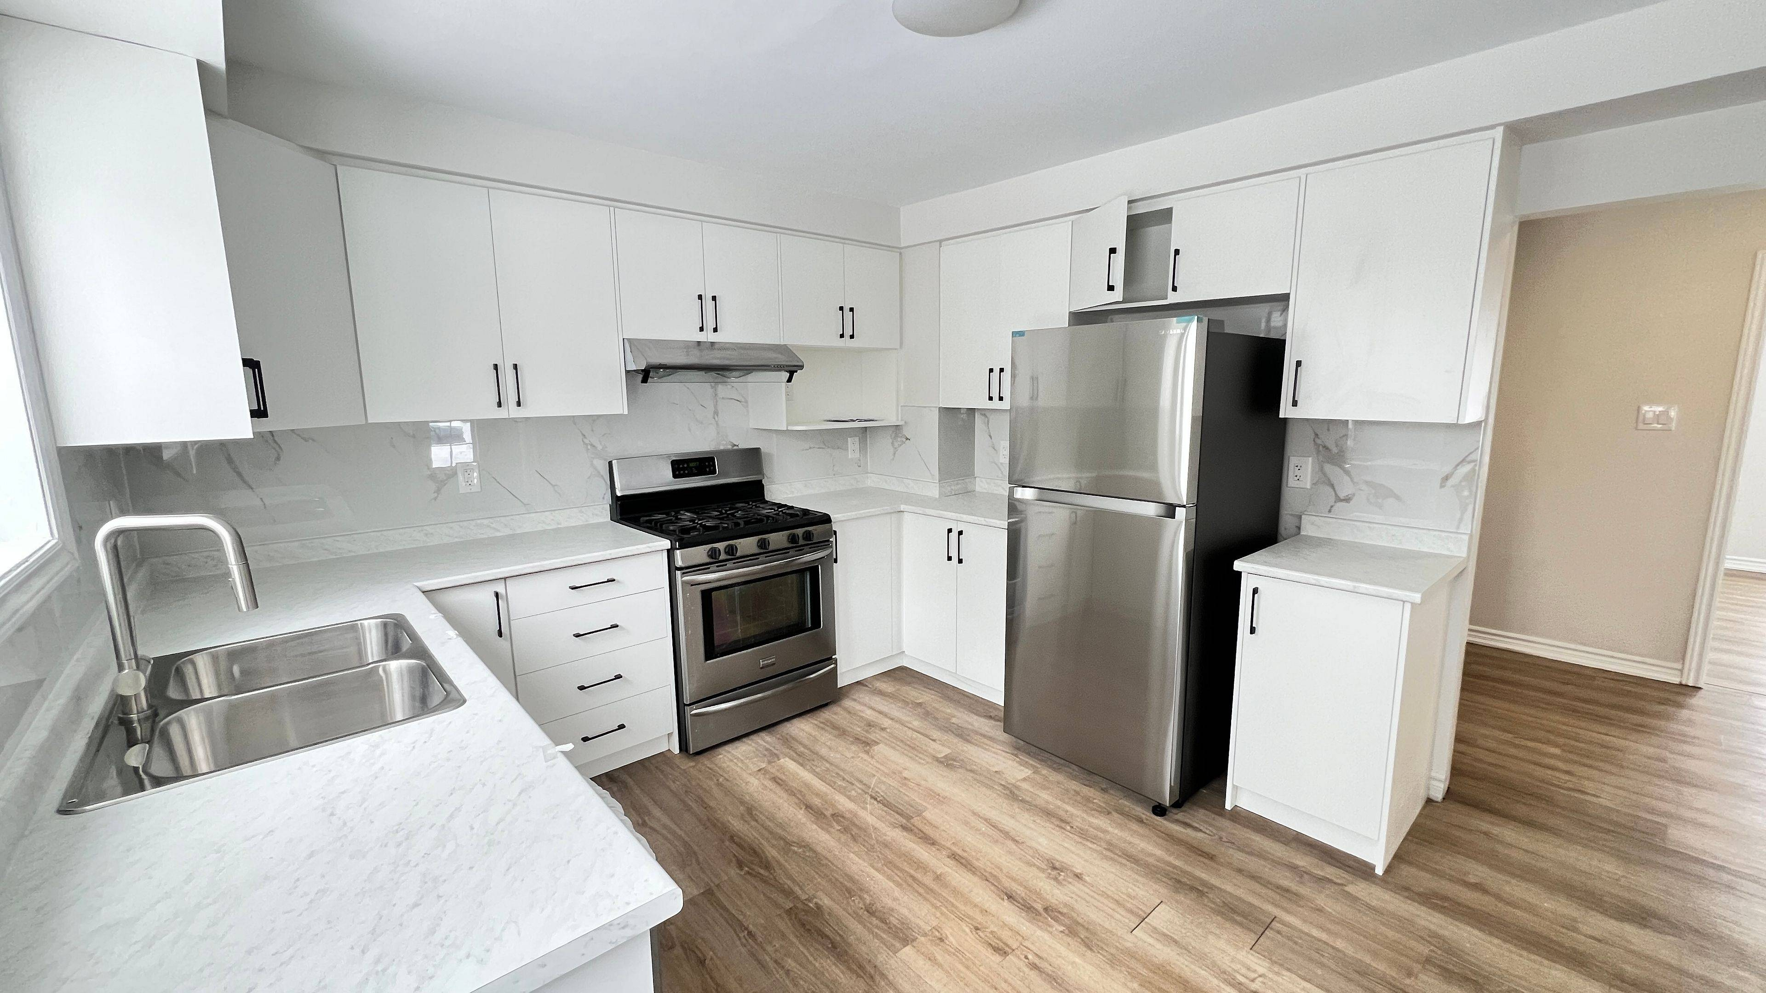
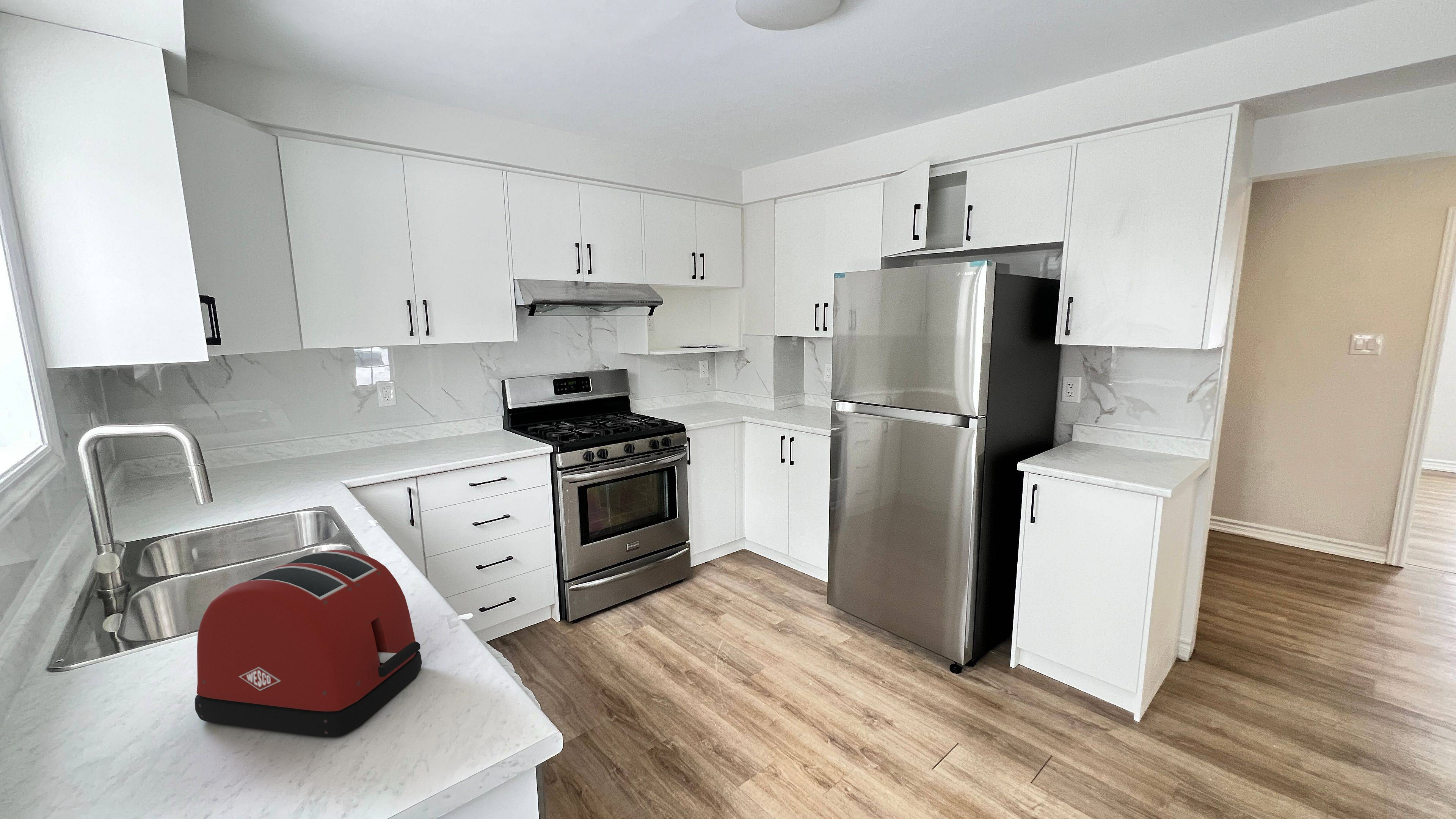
+ toaster (309, 629)
